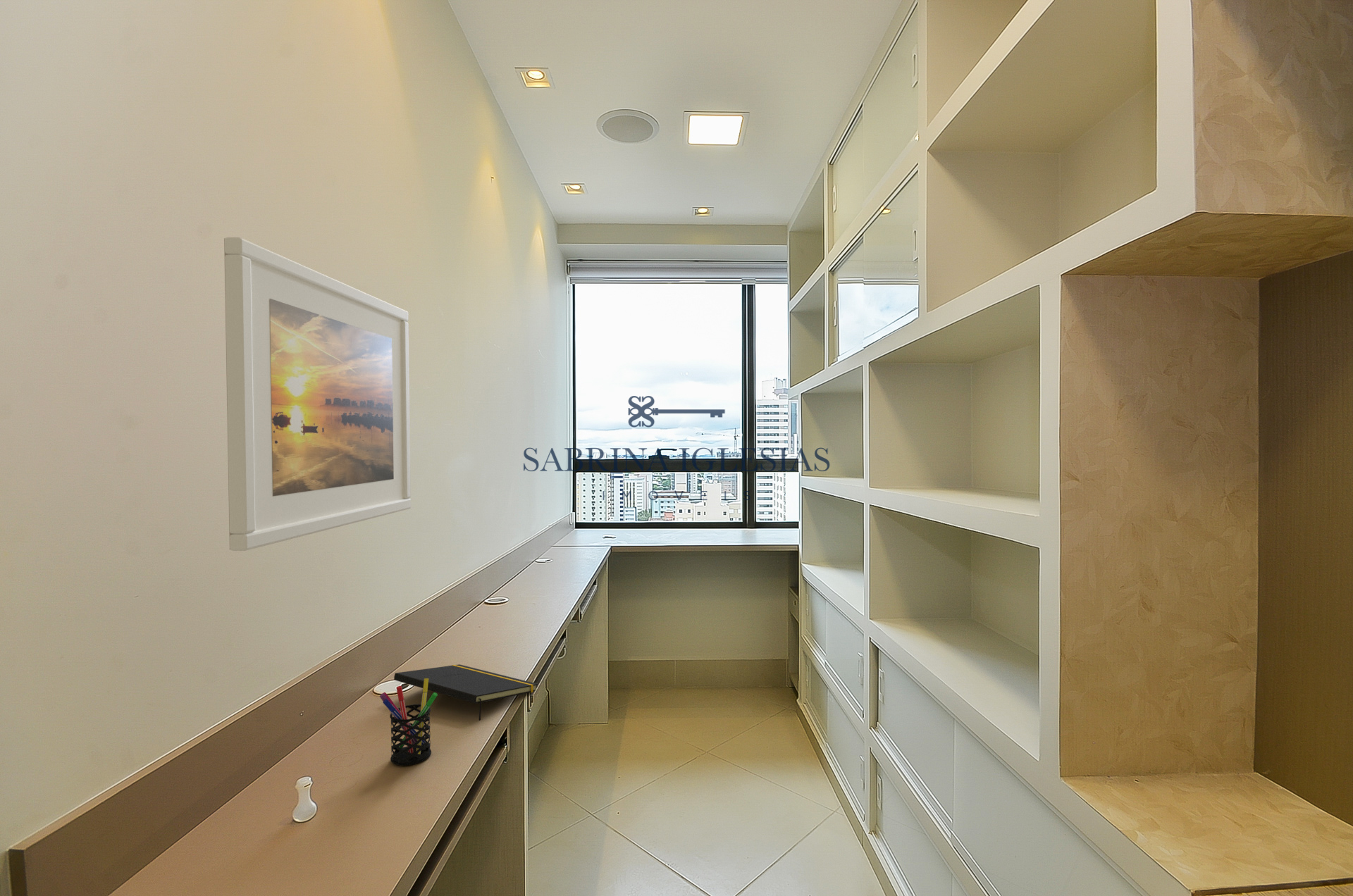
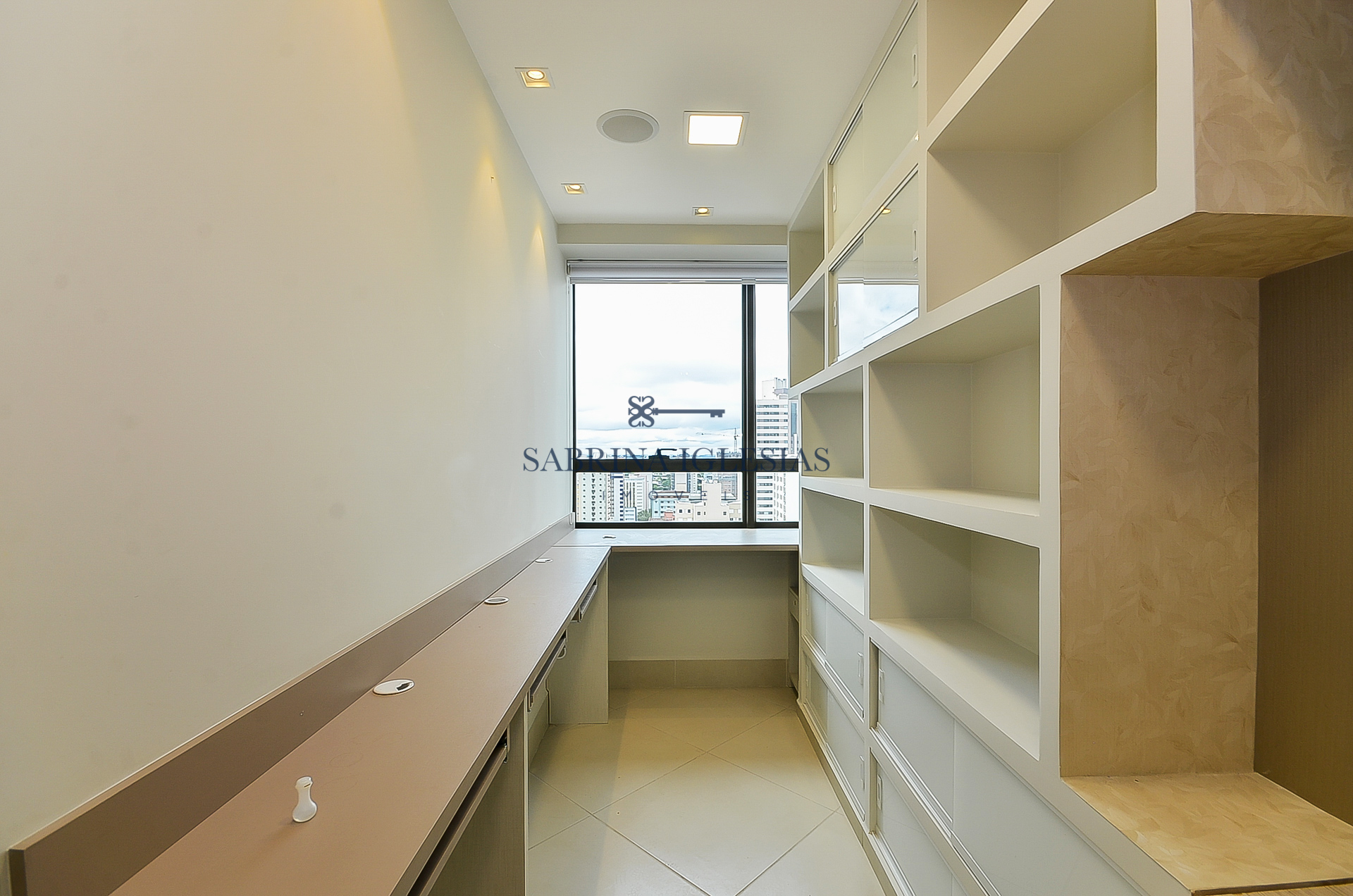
- notepad (467, 682)
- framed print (339, 404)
- pen holder (413, 718)
